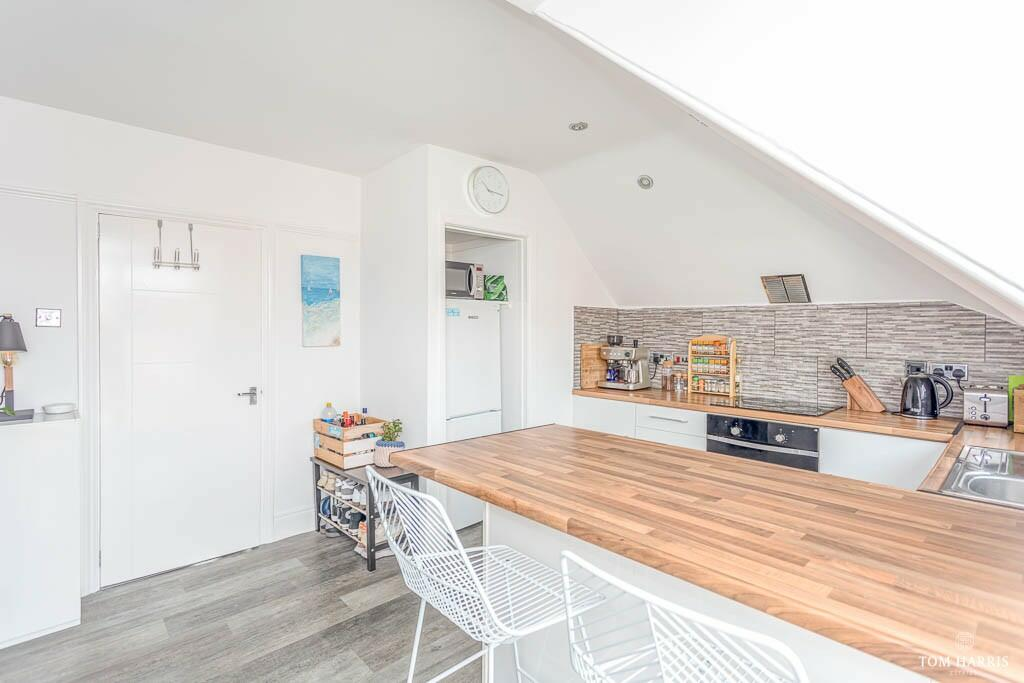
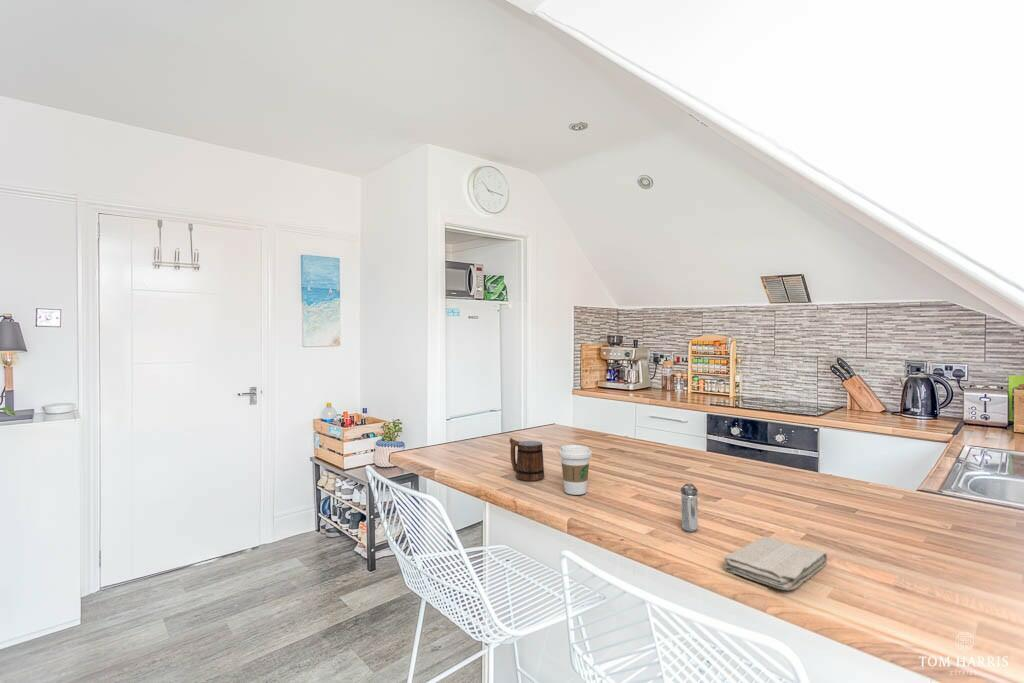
+ mug (525, 458)
+ coffee cup (575, 469)
+ washcloth (775, 559)
+ shaker (689, 507)
